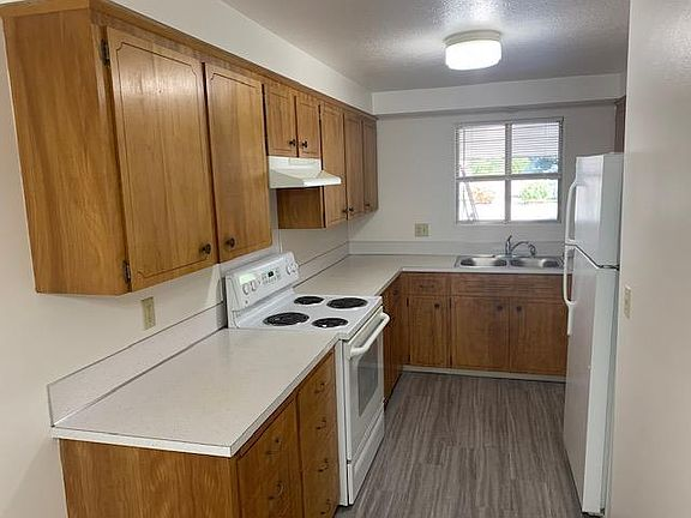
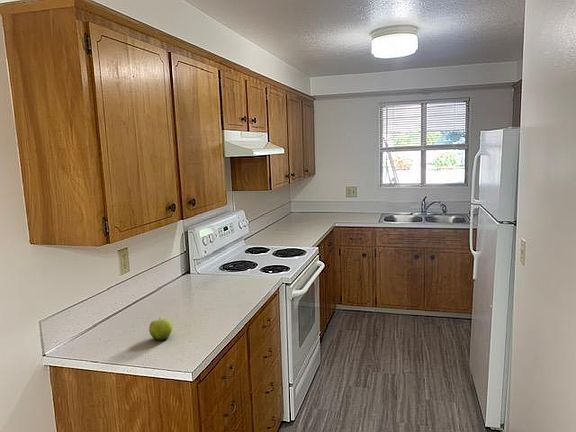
+ fruit (160, 328)
